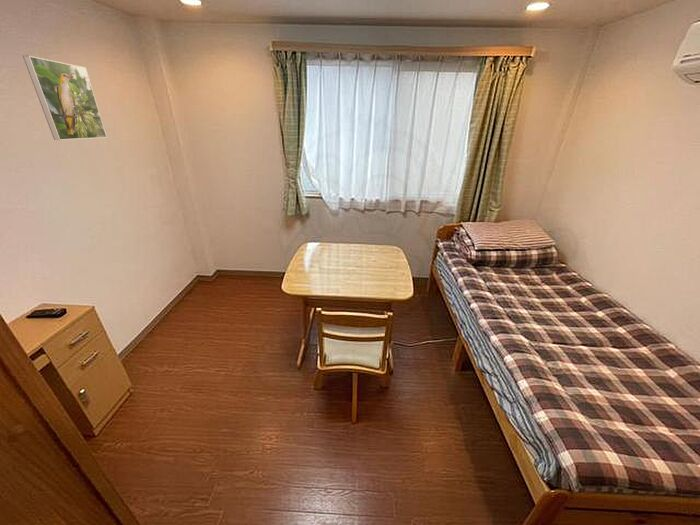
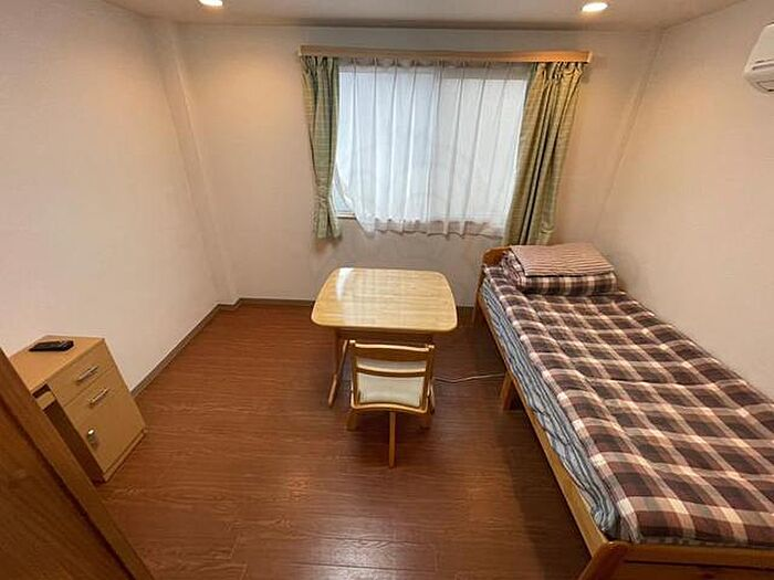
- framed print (70, 102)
